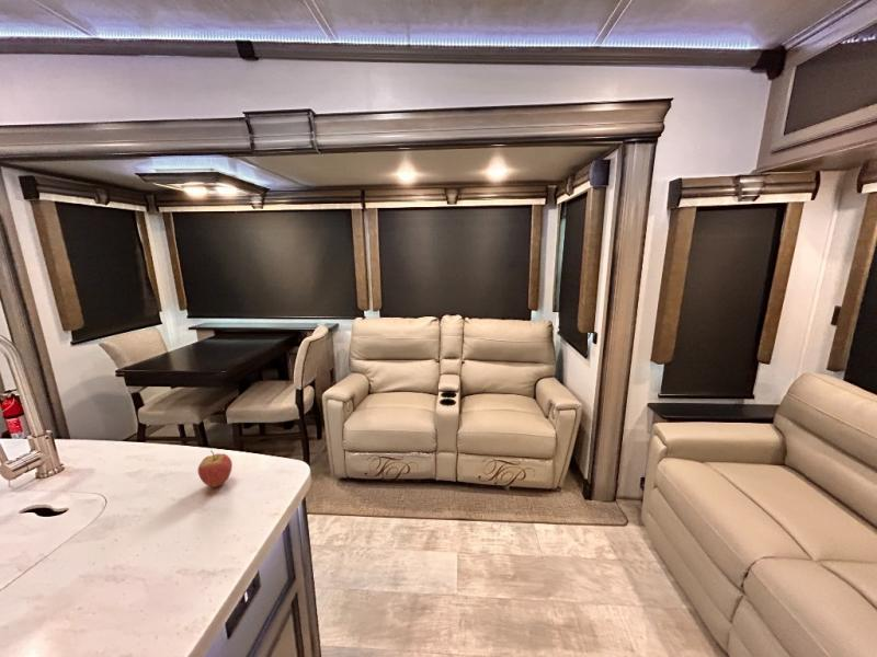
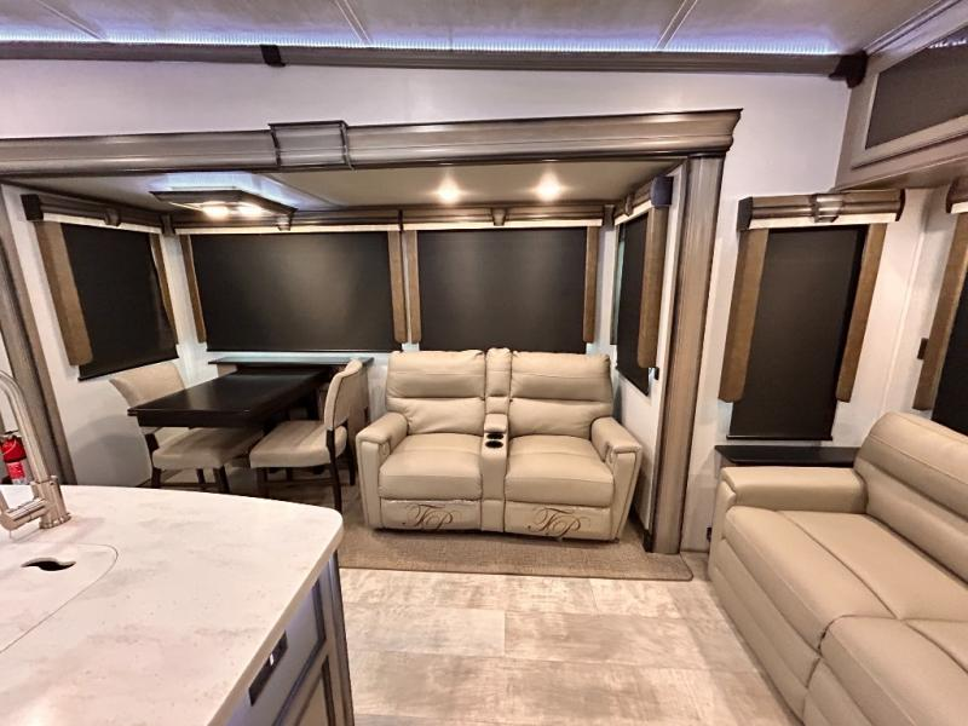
- fruit (215, 468)
